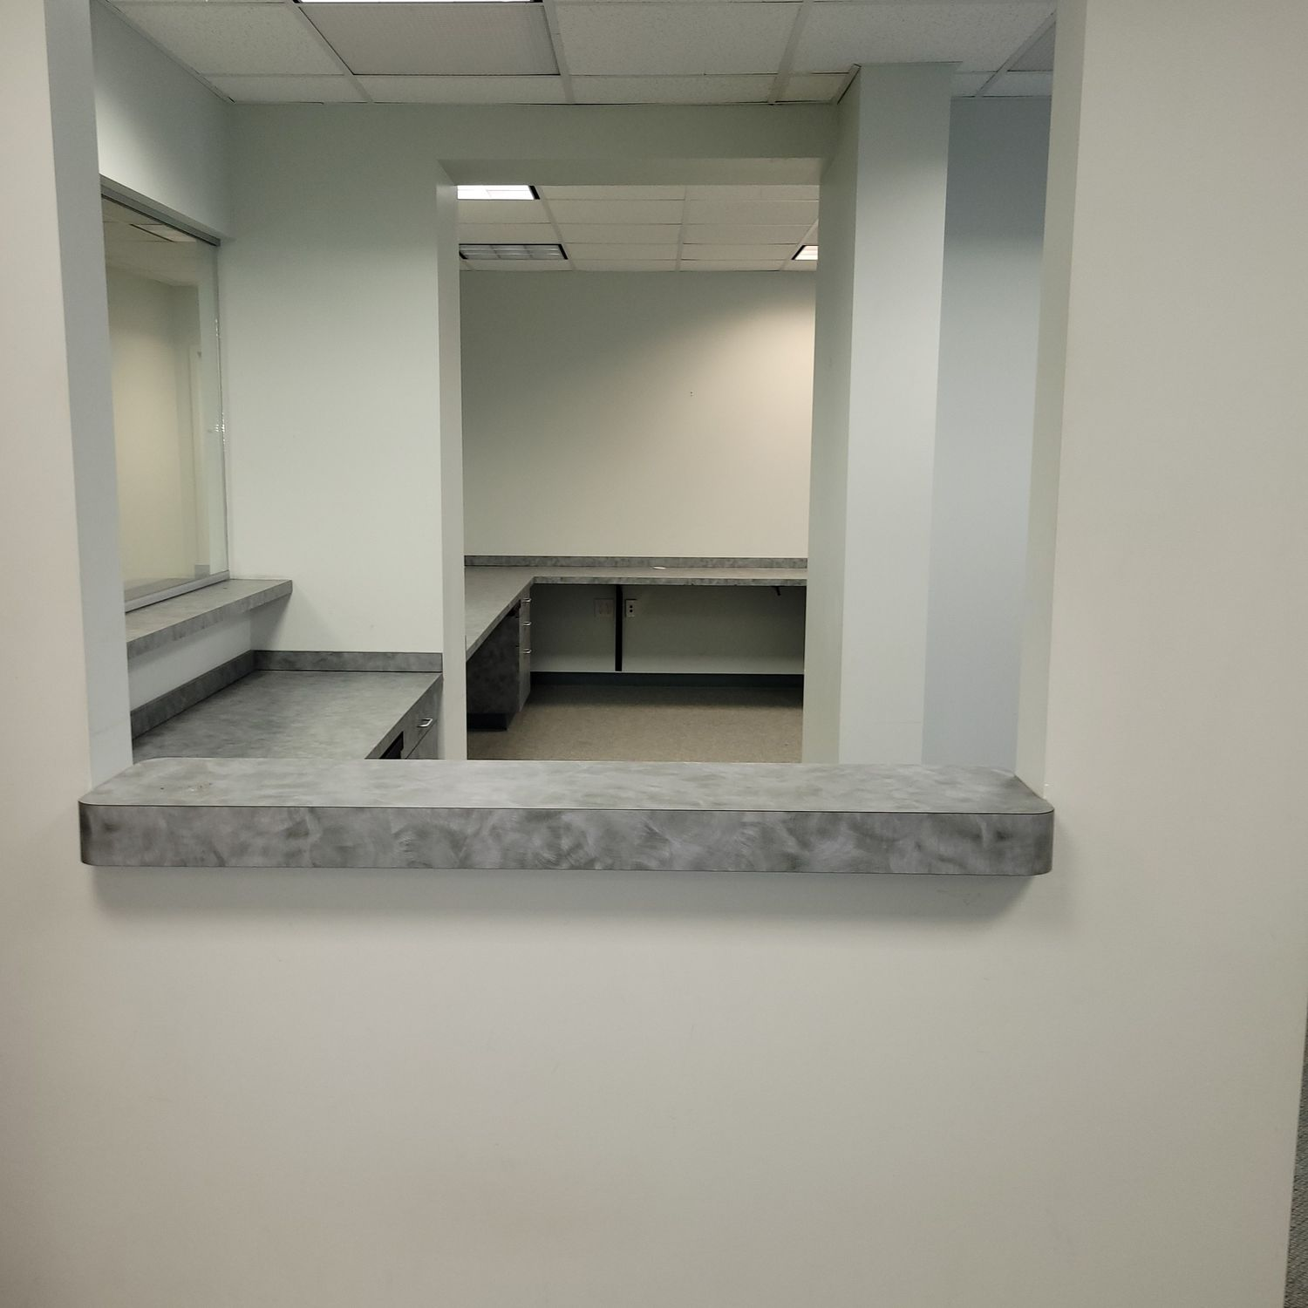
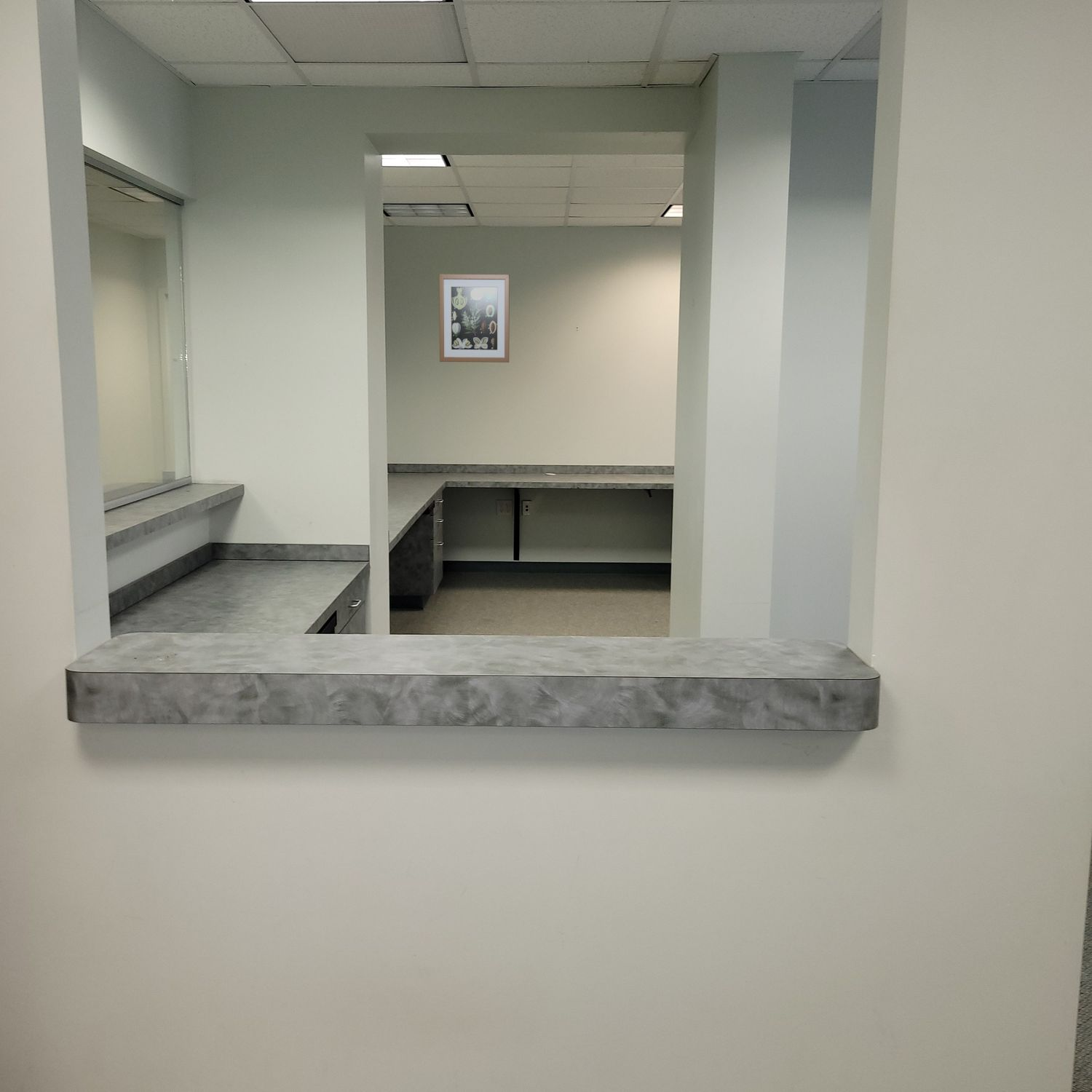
+ wall art (474, 318)
